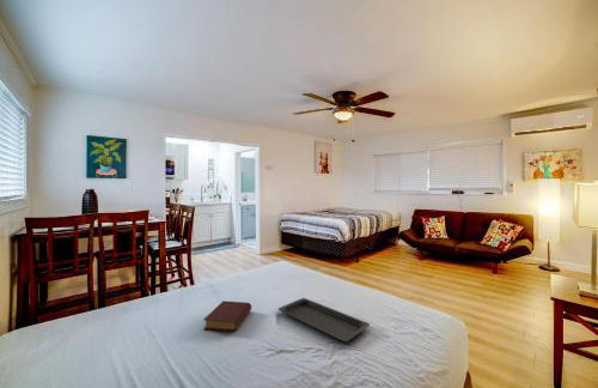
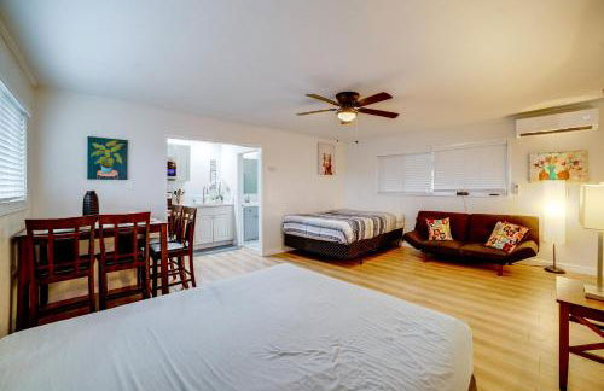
- serving tray (321, 317)
- book (228, 315)
